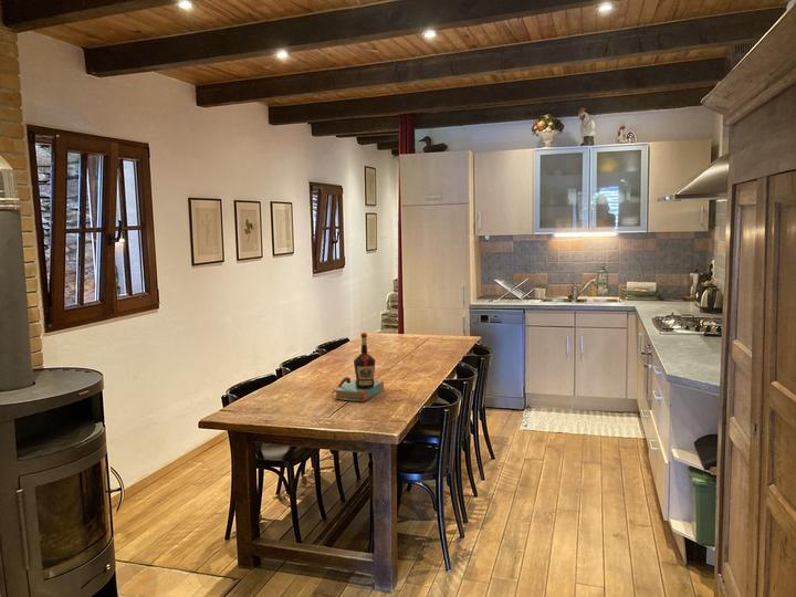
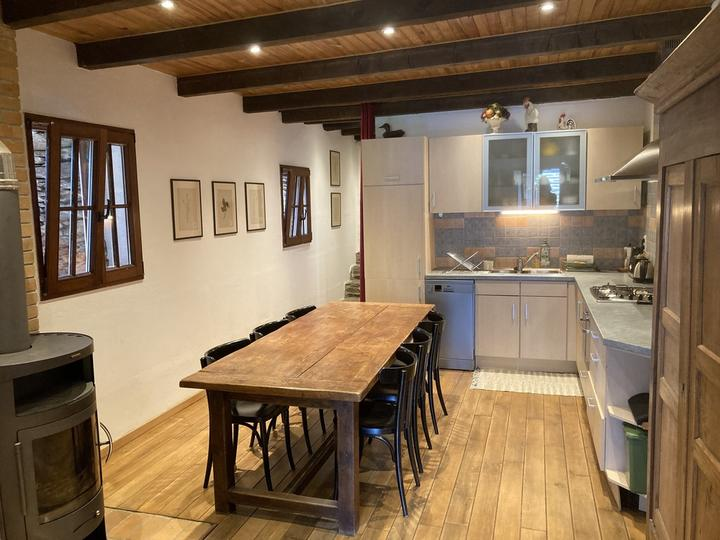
- bottle (355, 363)
